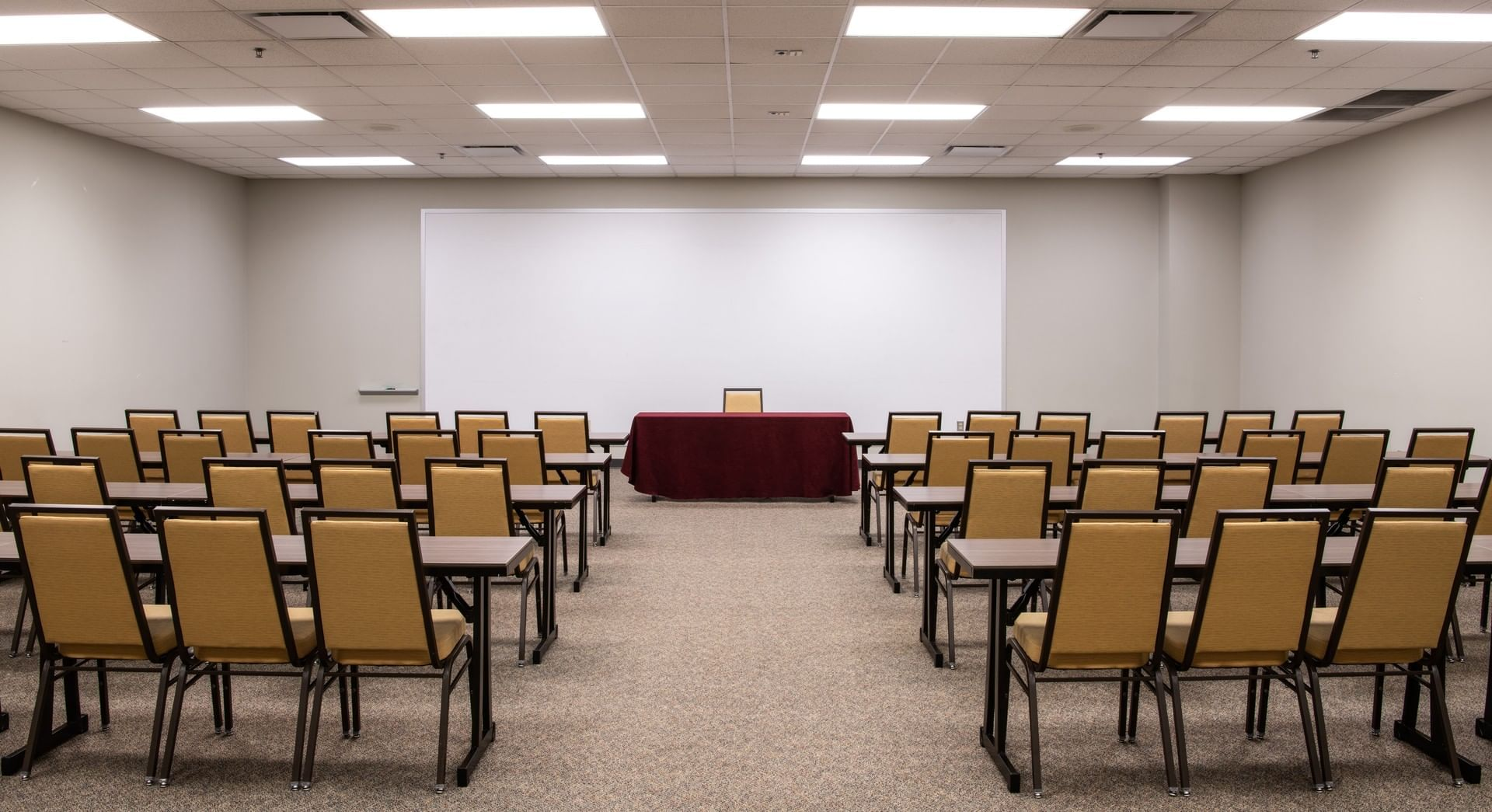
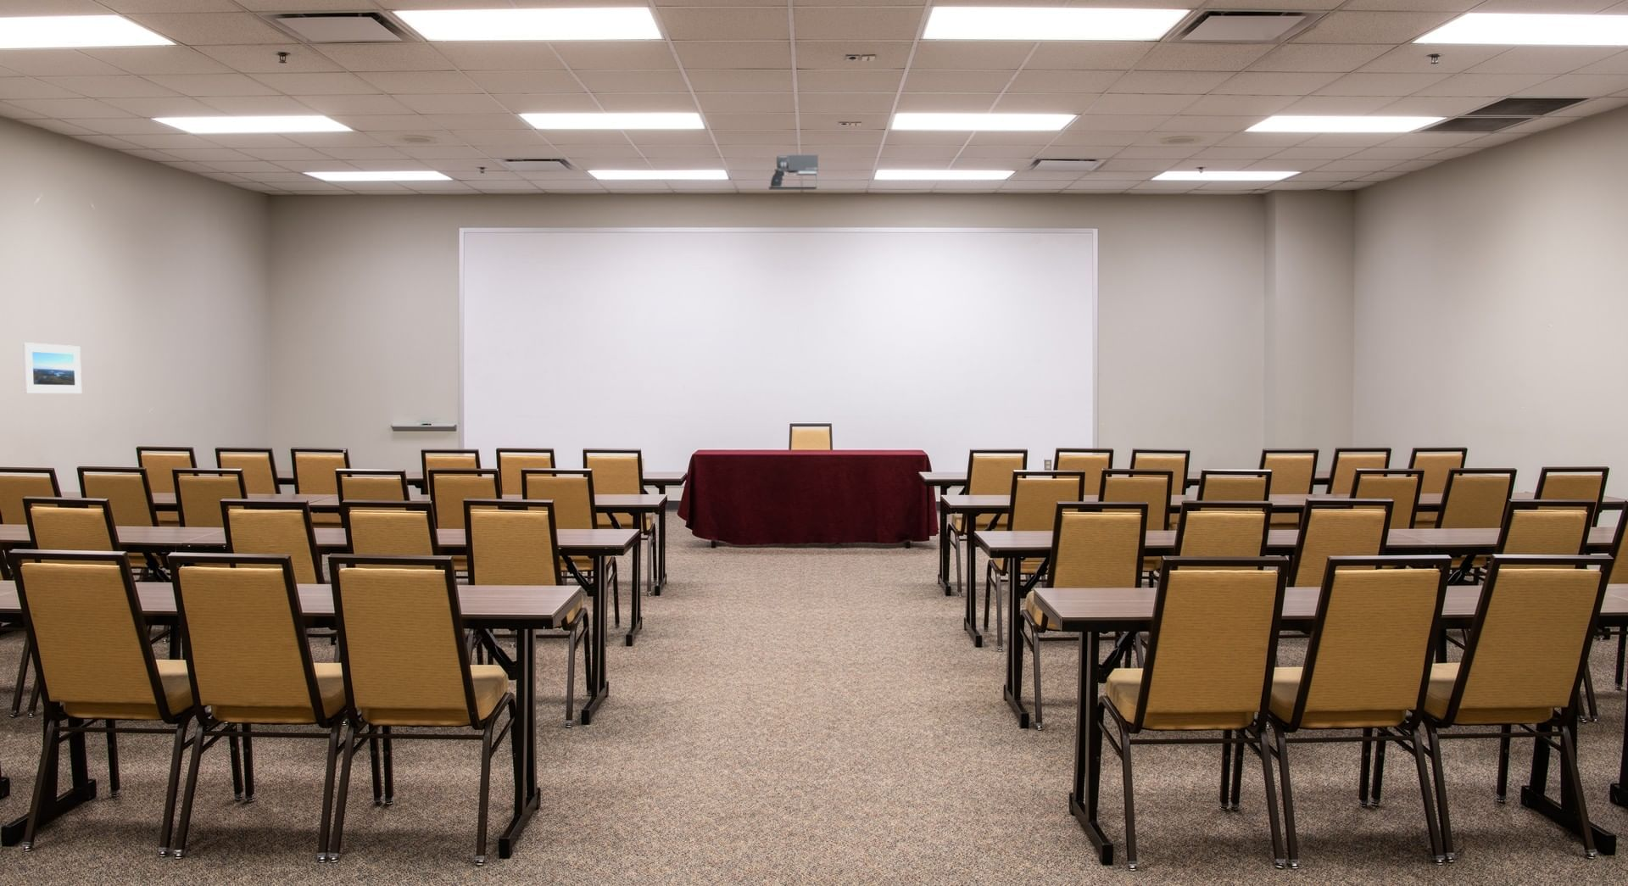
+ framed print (53, 369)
+ projector (793, 171)
